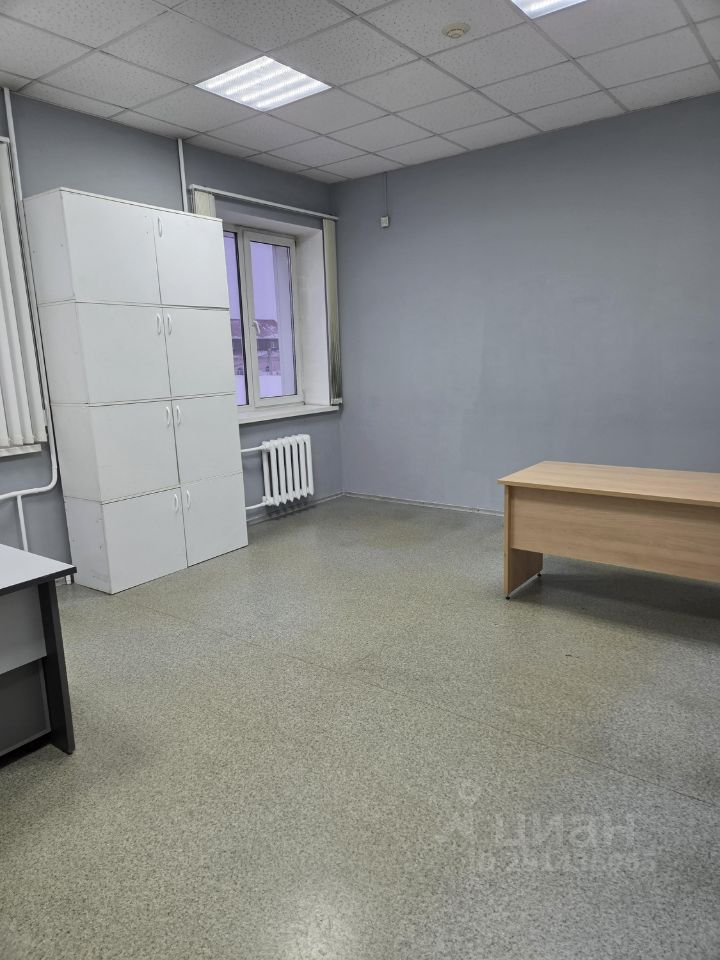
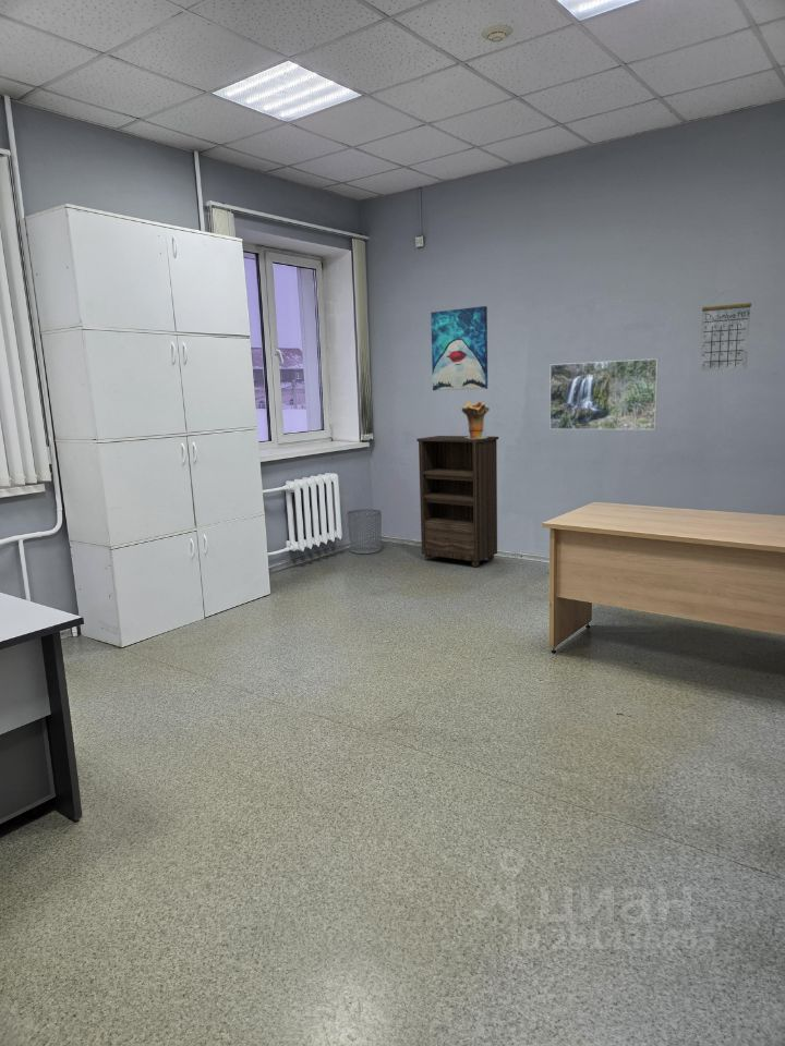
+ decorative vase (475, 419)
+ waste bin (364, 531)
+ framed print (601, 396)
+ wall art (458, 350)
+ bookshelf (458, 499)
+ calendar (725, 330)
